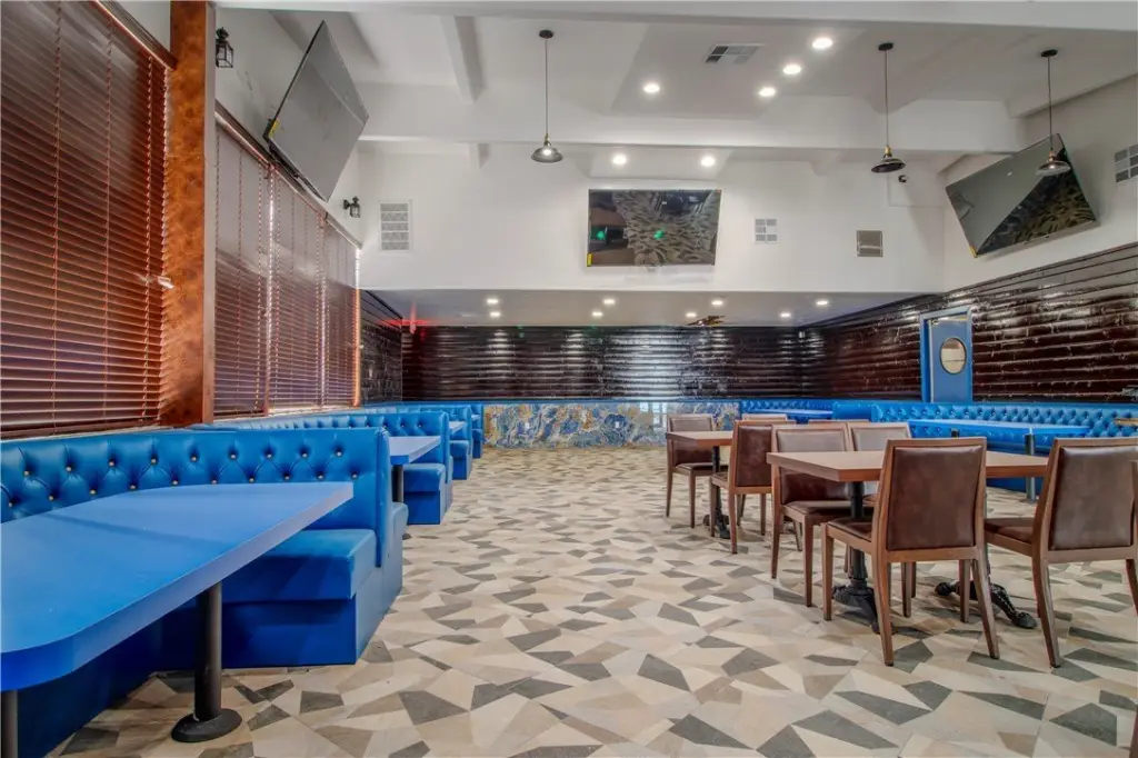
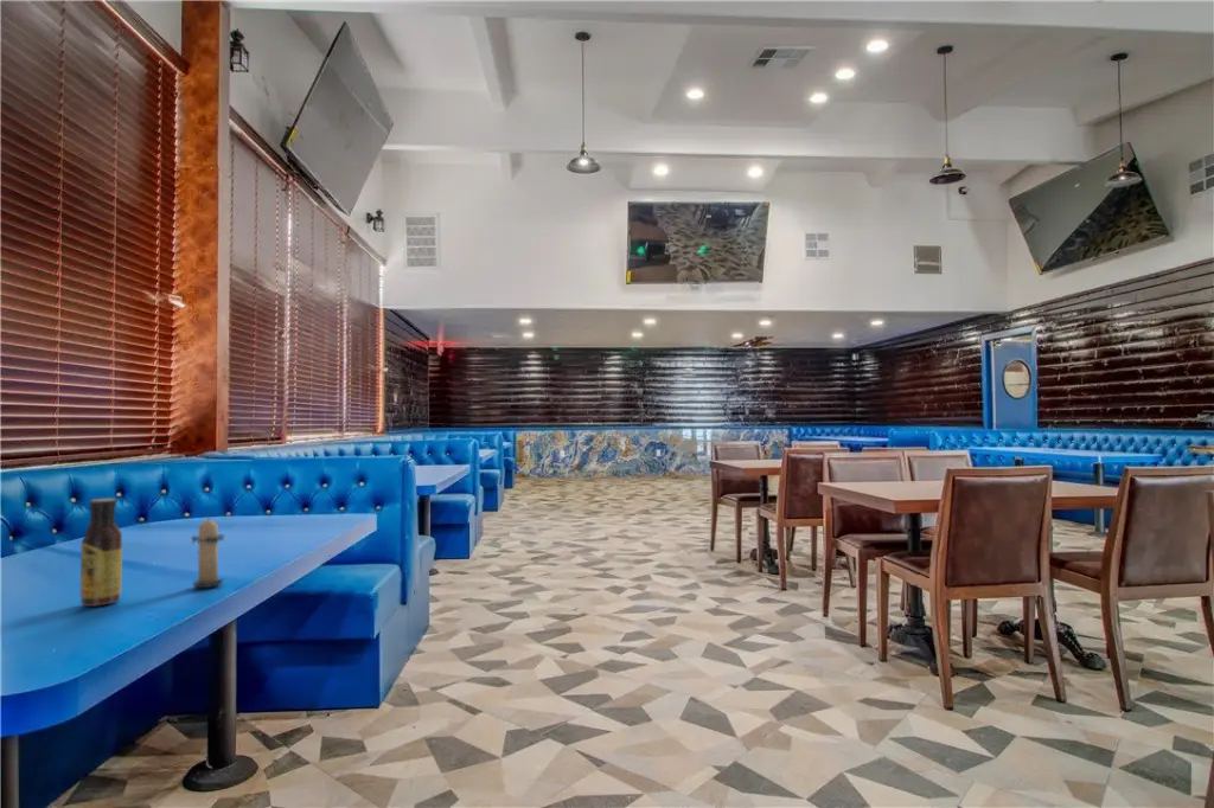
+ candle (207, 550)
+ sauce bottle (101, 551)
